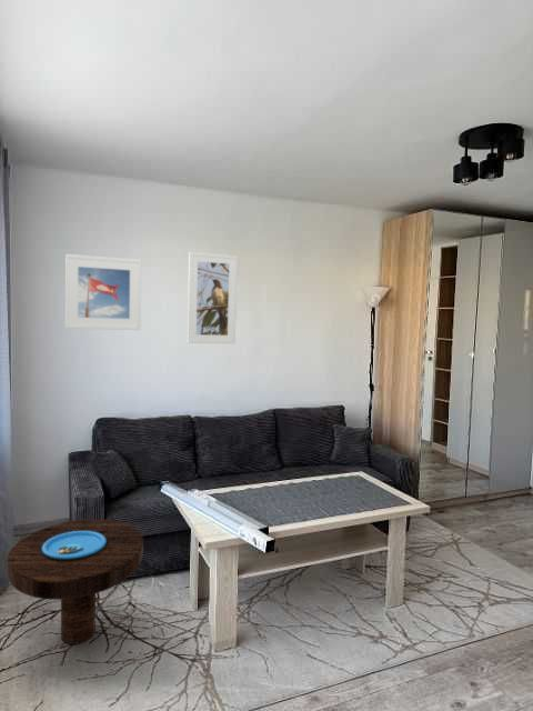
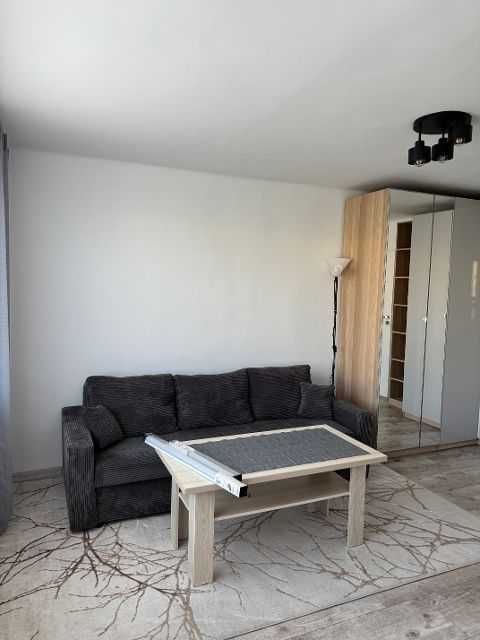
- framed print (212, 299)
- side table (78, 587)
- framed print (103, 293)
